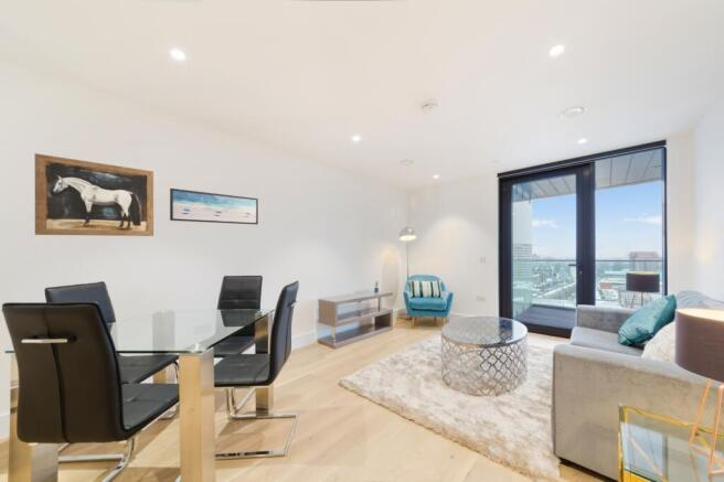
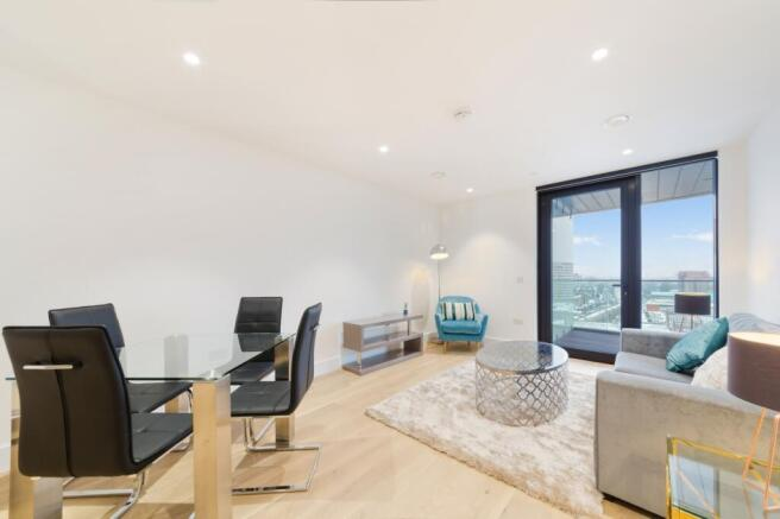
- wall art (219, 207)
- wall art (100, 199)
